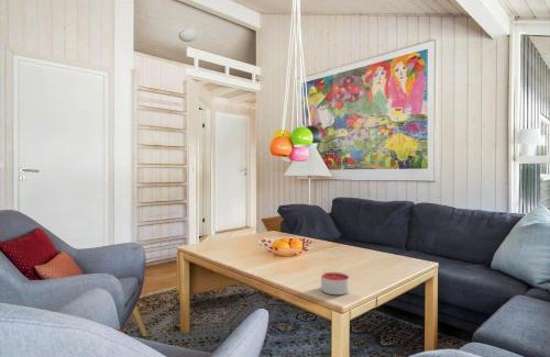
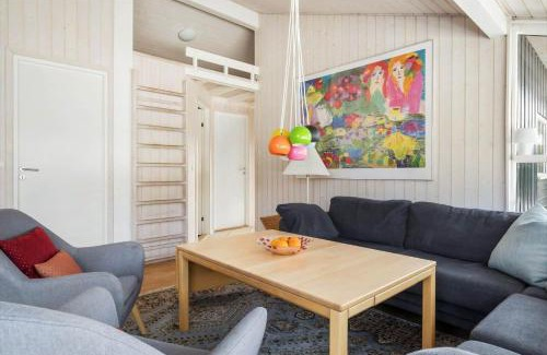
- candle (334, 282)
